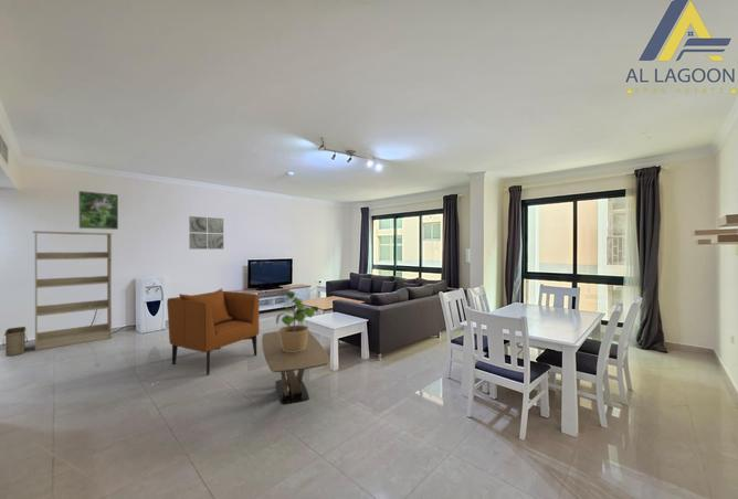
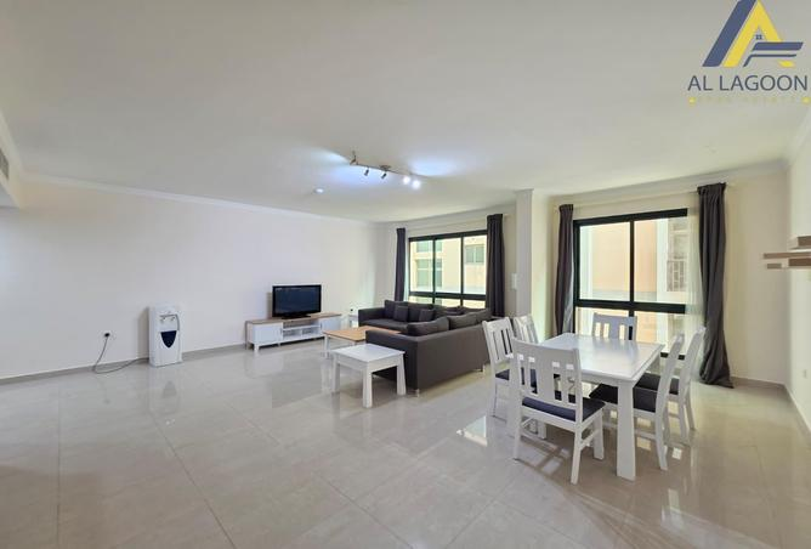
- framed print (98, 211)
- basket (15, 340)
- bookcase (74, 285)
- armchair (213, 325)
- wall art (205, 232)
- coffee table (292, 368)
- potted plant (295, 318)
